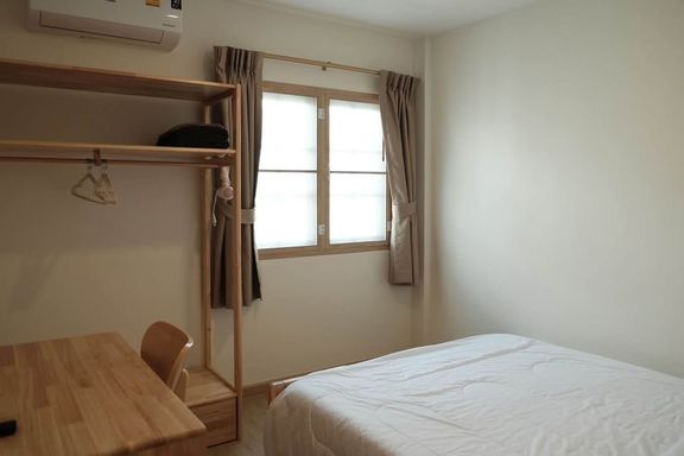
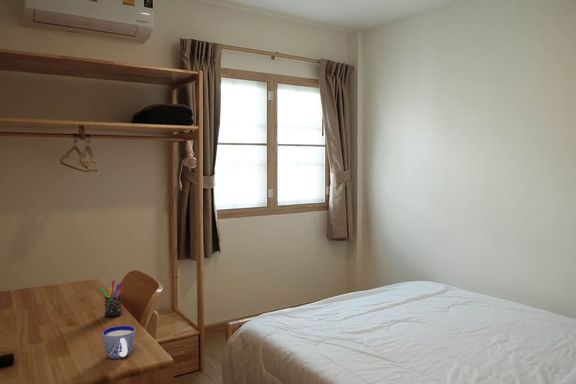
+ pen holder (111, 298)
+ cup (120, 344)
